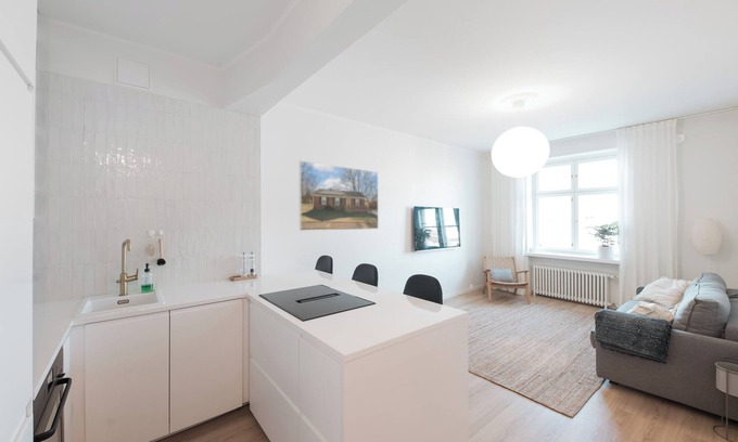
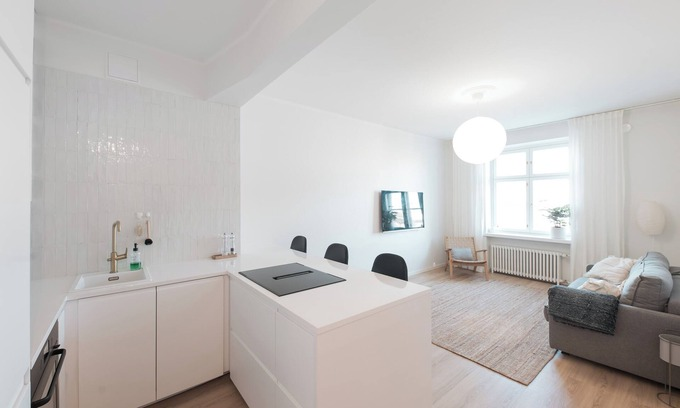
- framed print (342, 198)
